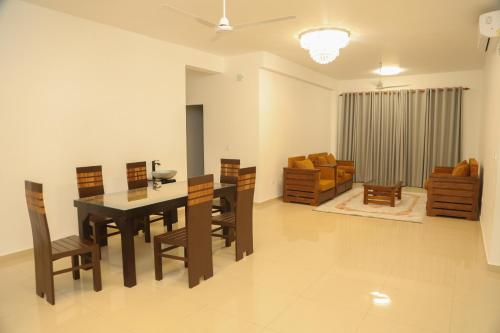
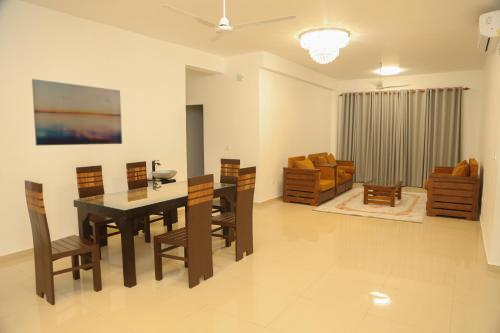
+ wall art (82, 115)
